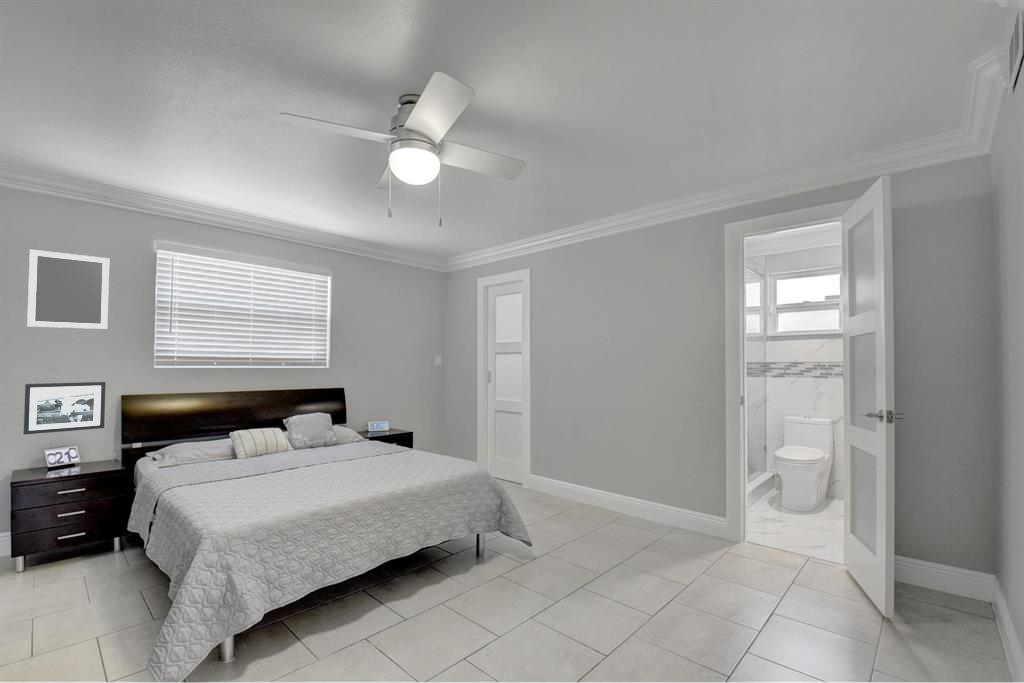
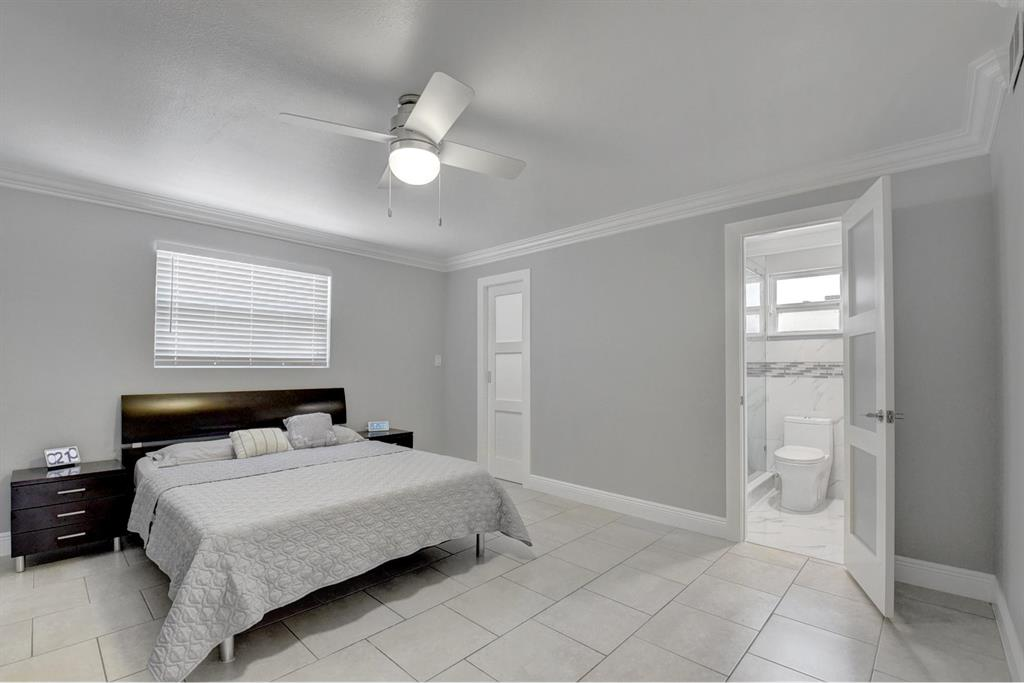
- home mirror (70, 291)
- picture frame (66, 406)
